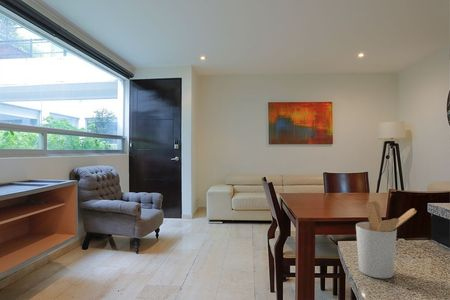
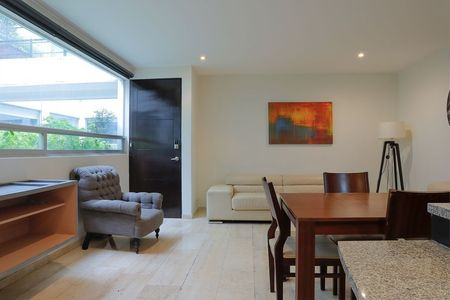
- utensil holder (386, 239)
